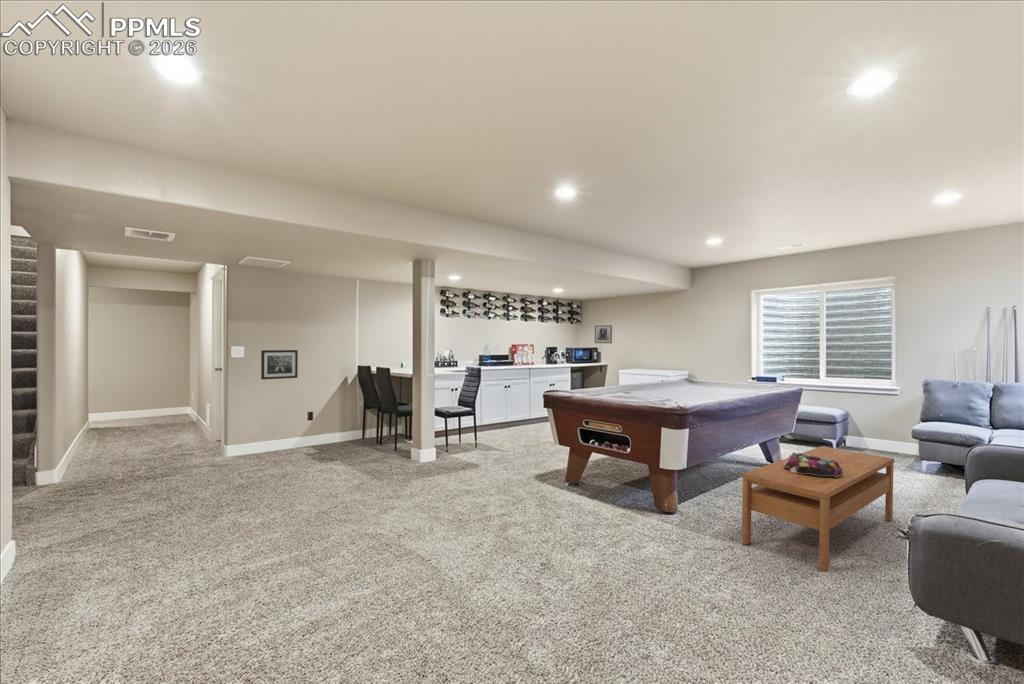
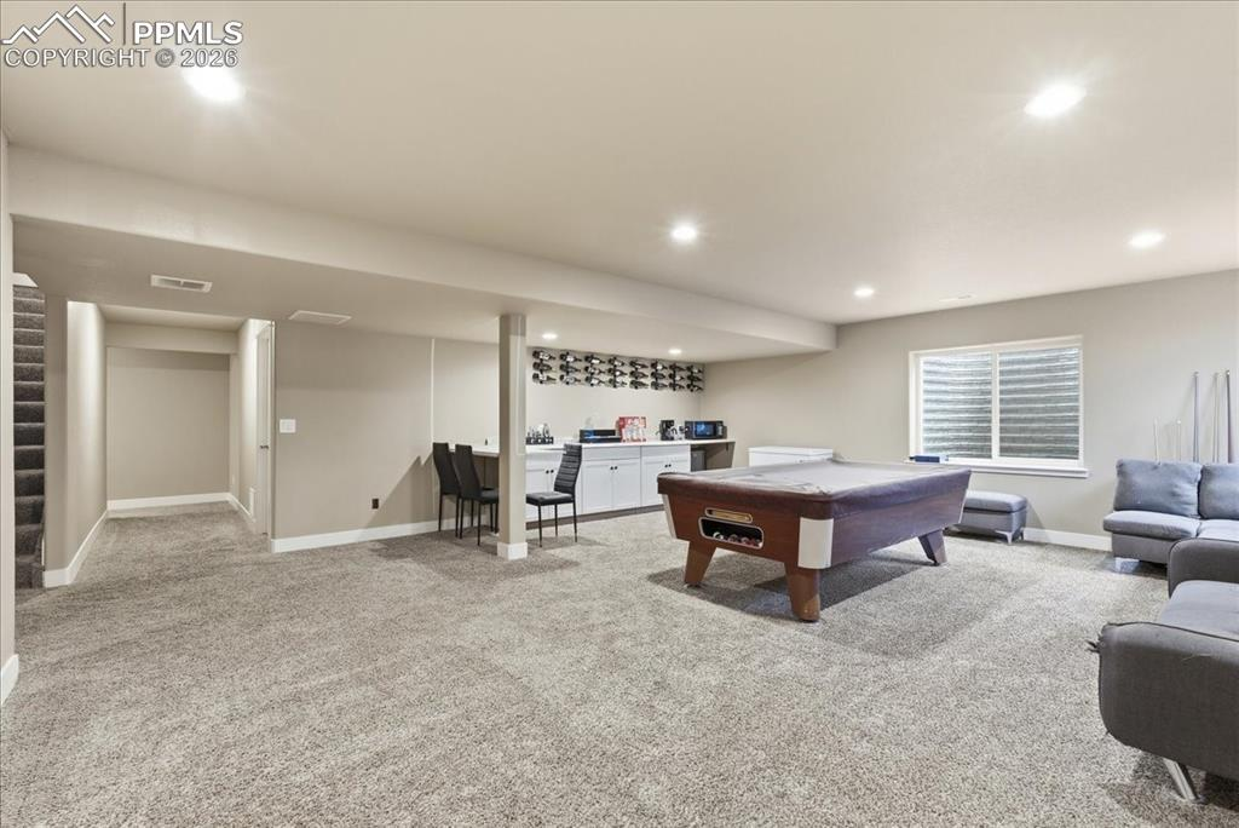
- wall art (279, 364)
- coffee table (822, 498)
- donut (812, 463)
- wall art (603, 334)
